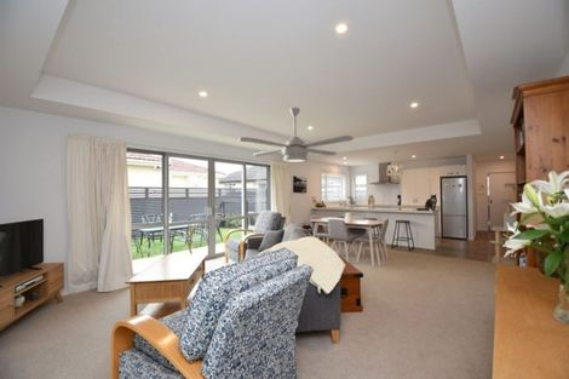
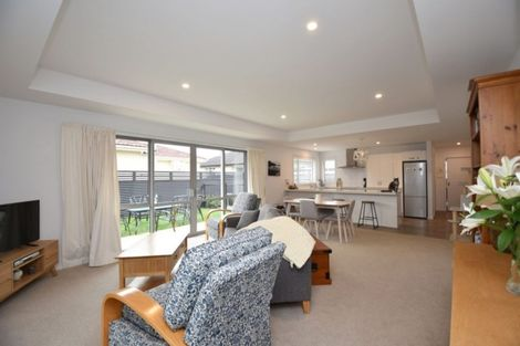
- ceiling fan (294, 134)
